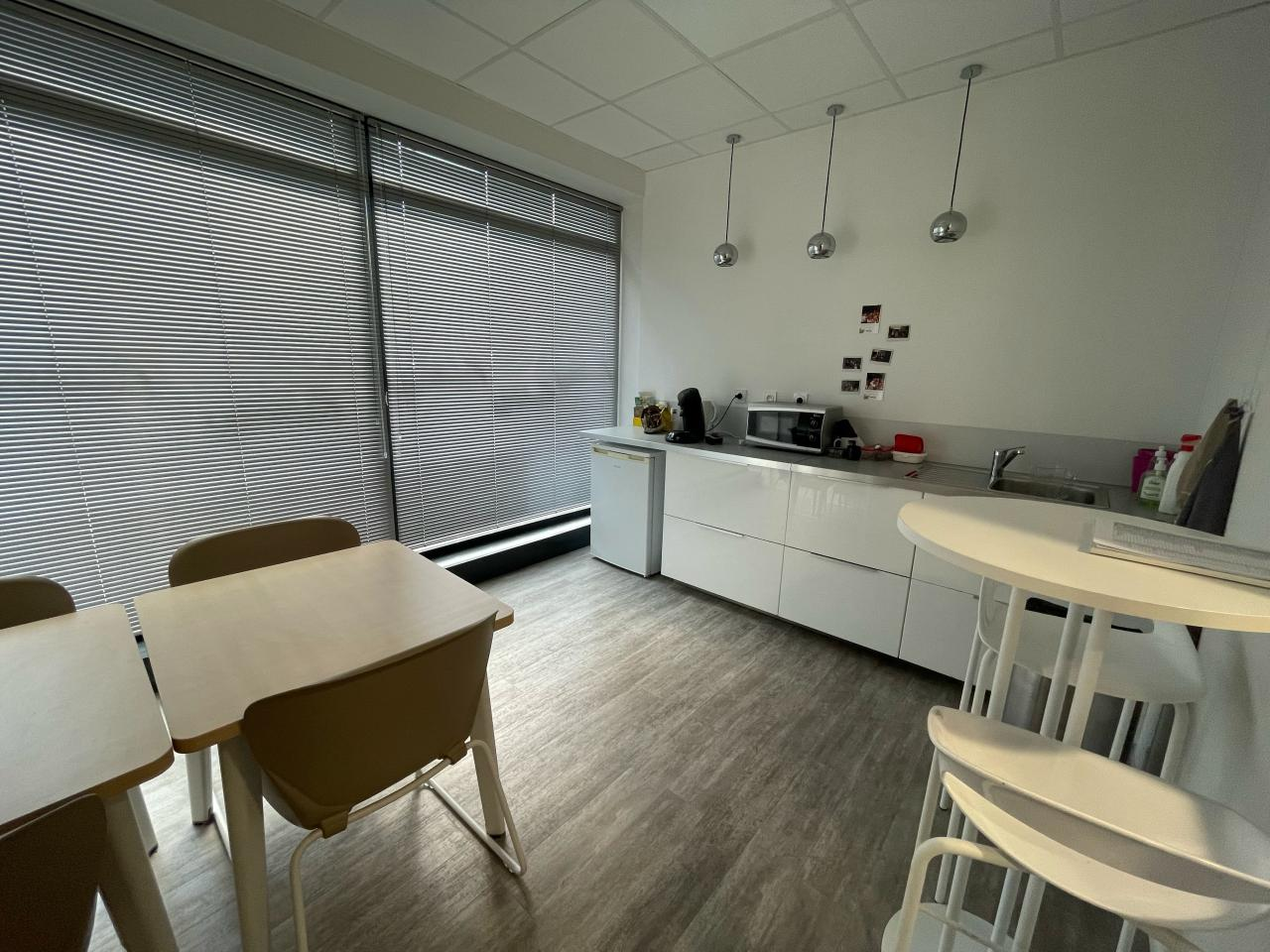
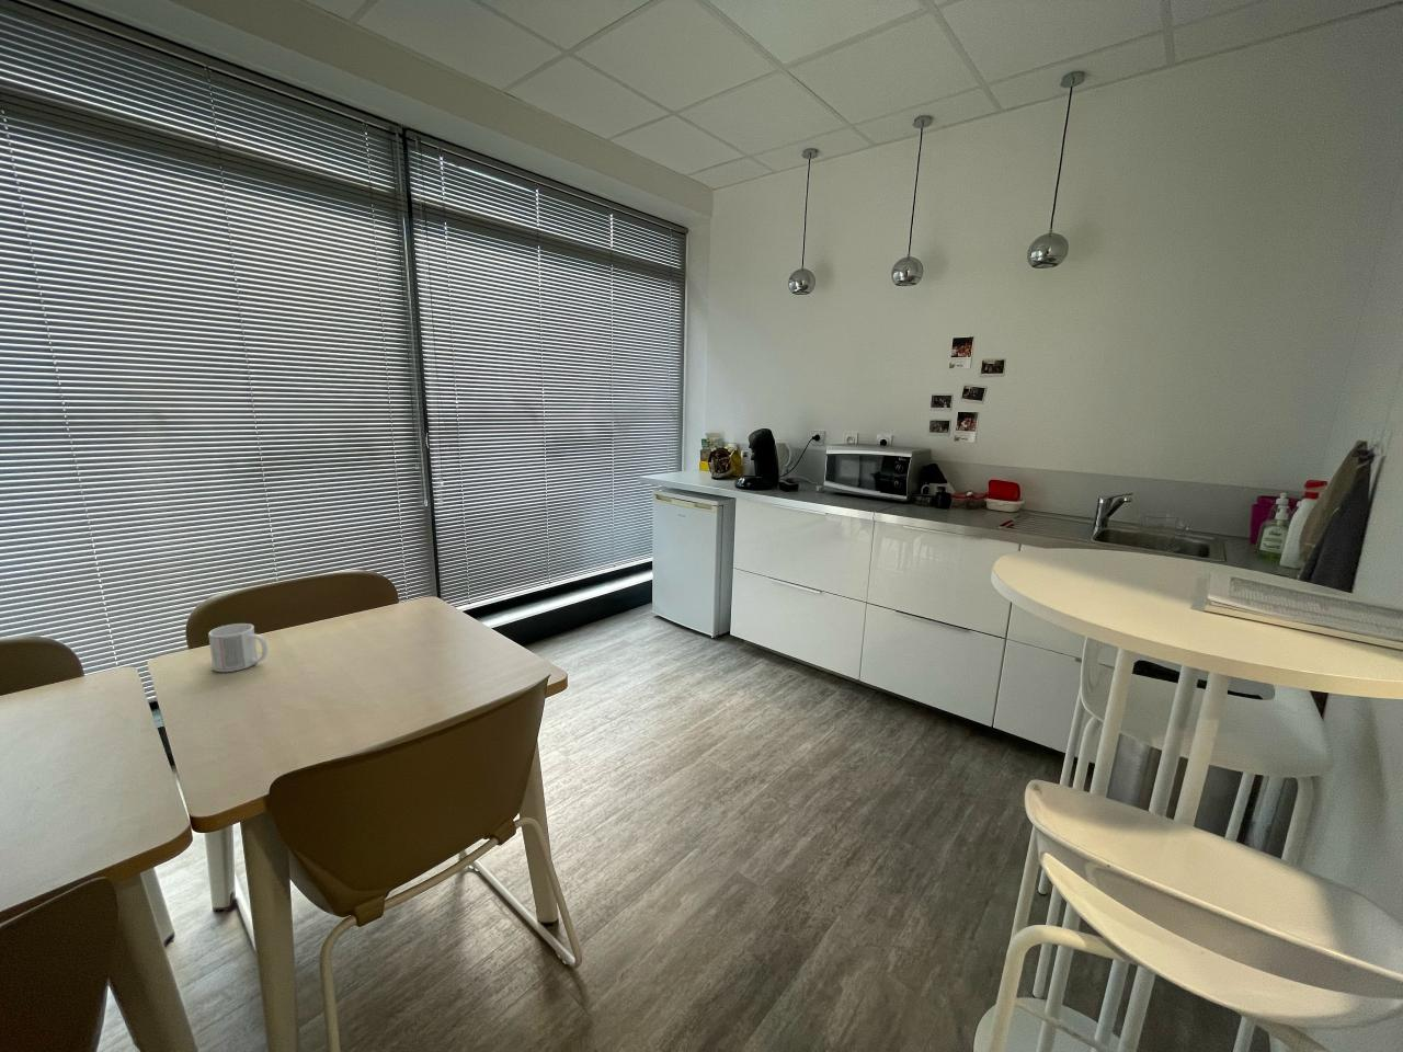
+ mug (241, 646)
